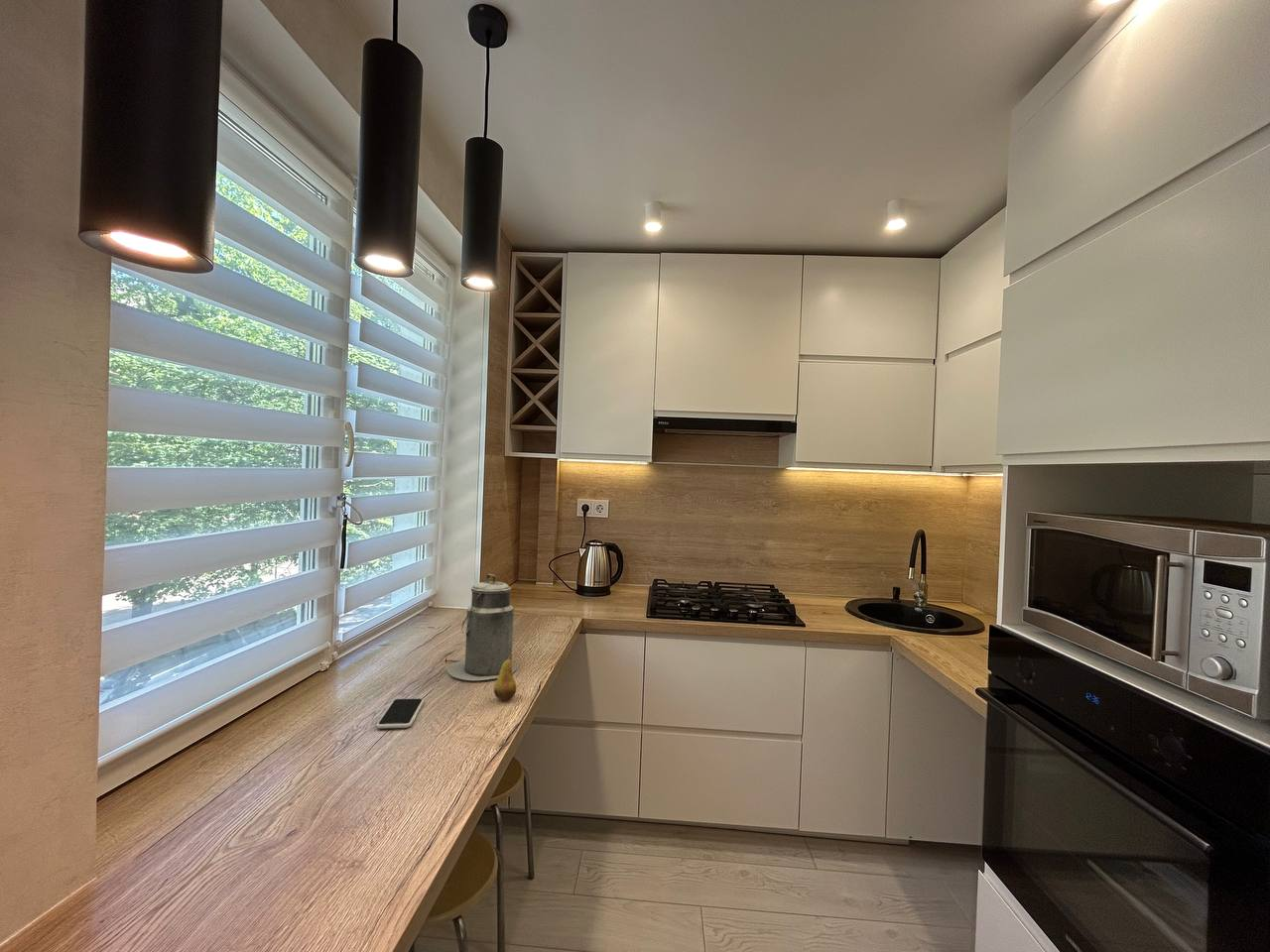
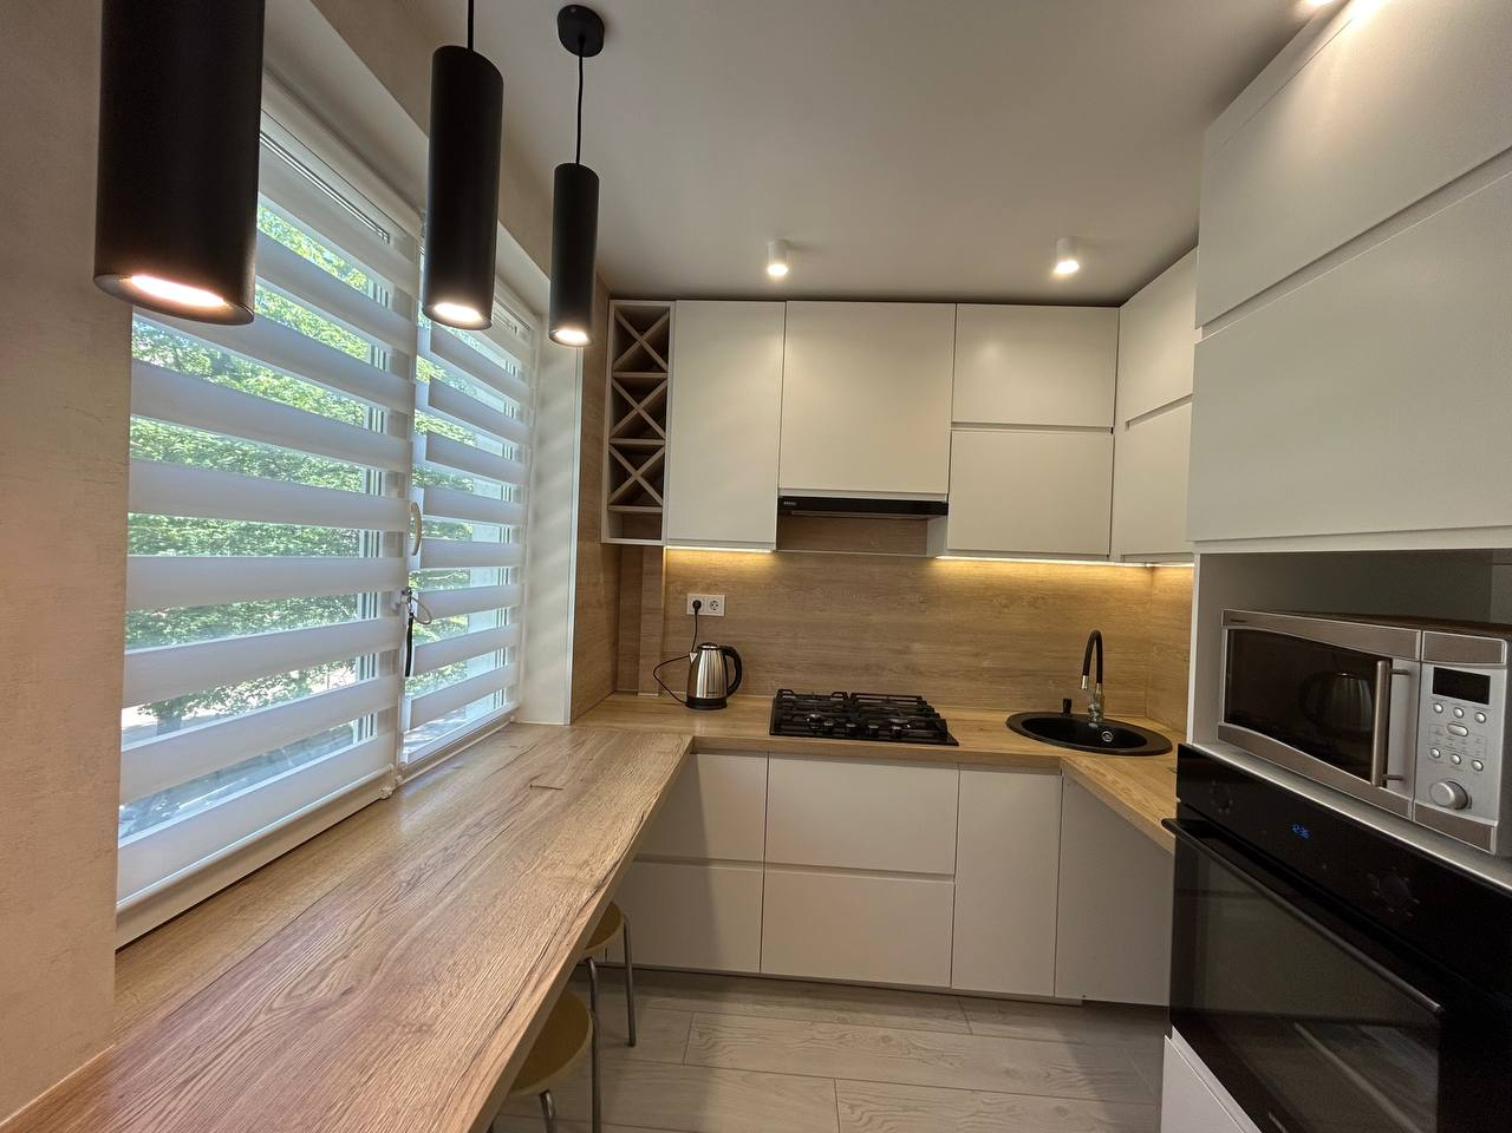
- fruit (505, 674)
- canister (484, 622)
- smartphone (401, 712)
